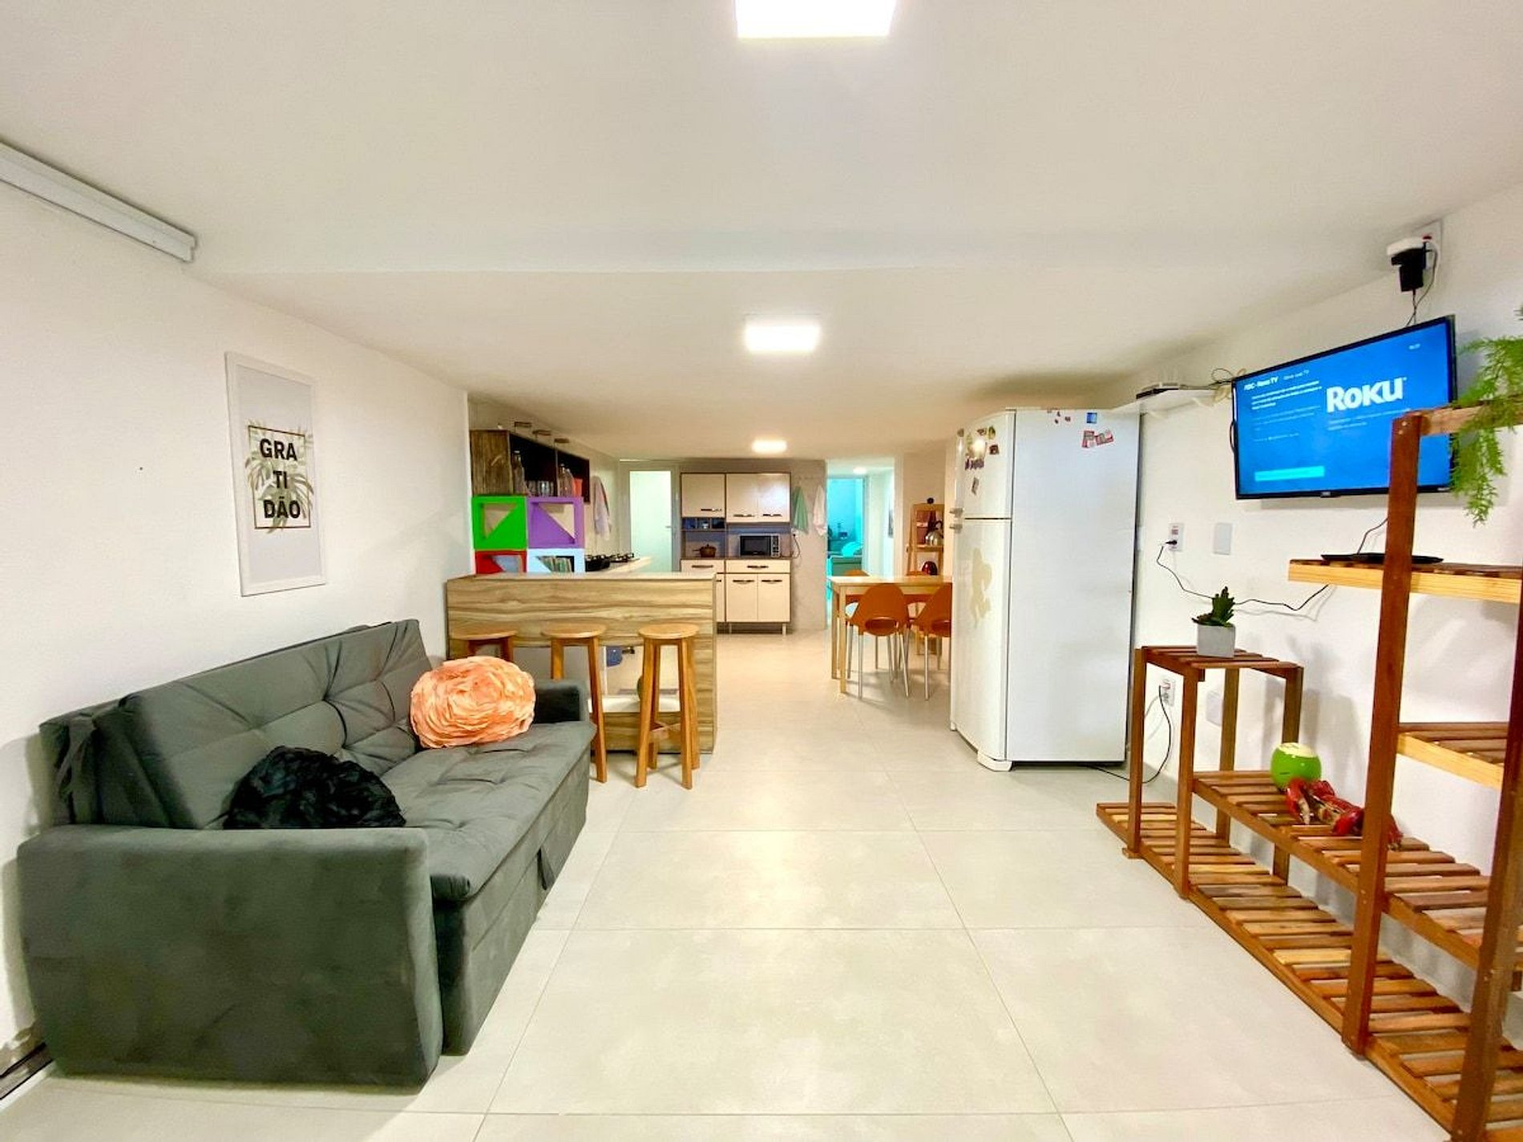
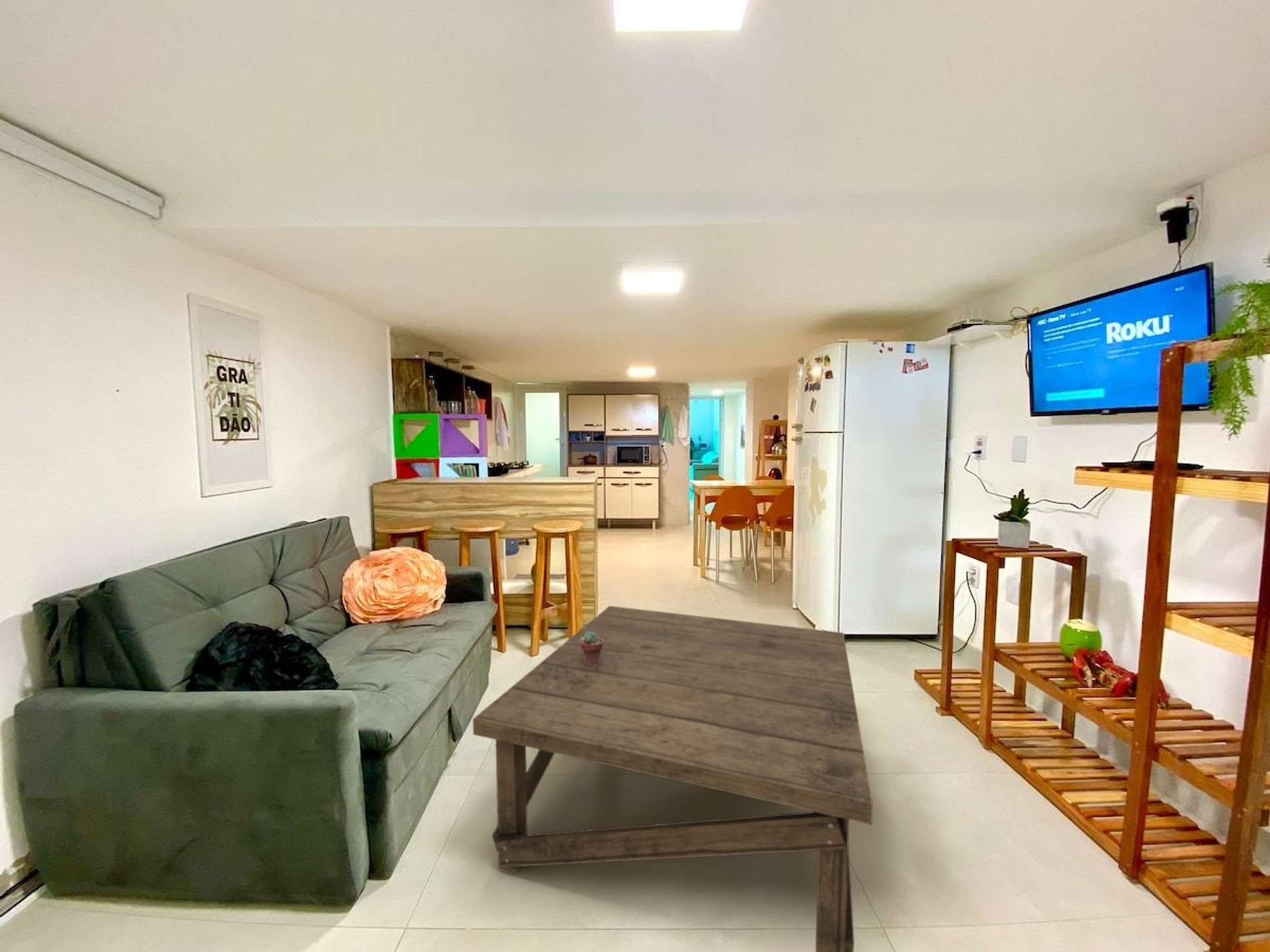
+ coffee table (691, 732)
+ potted succulent (592, 646)
